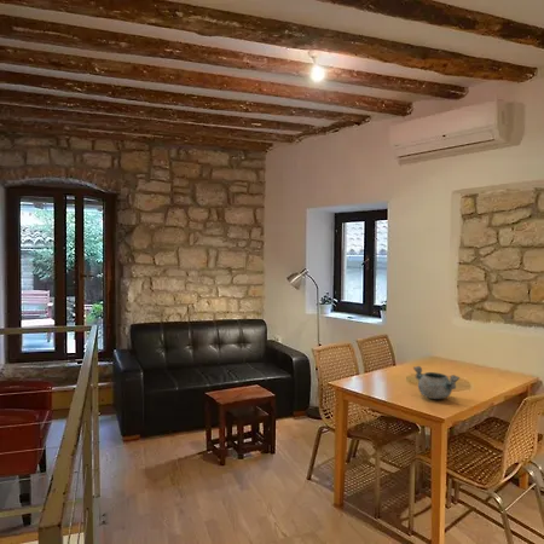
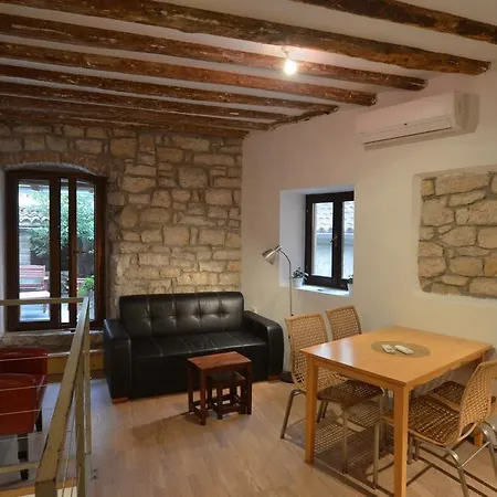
- decorative bowl (435, 383)
